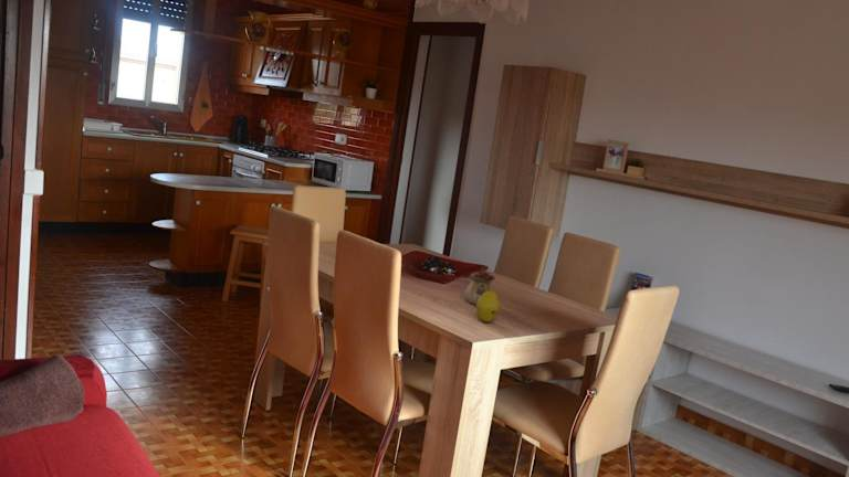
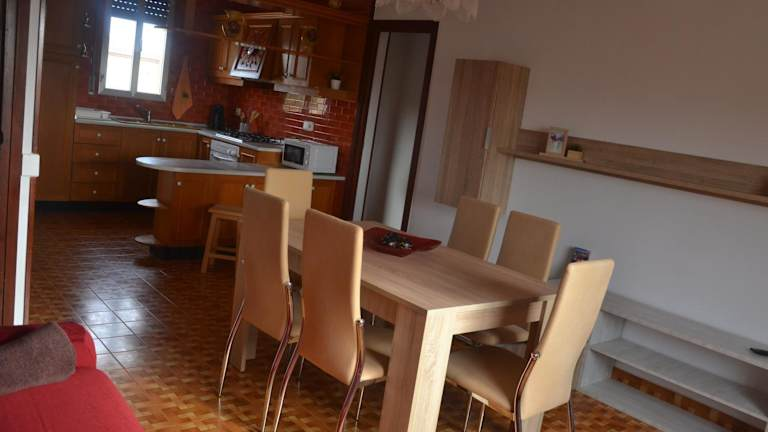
- fruit (488, 306)
- teapot (481, 284)
